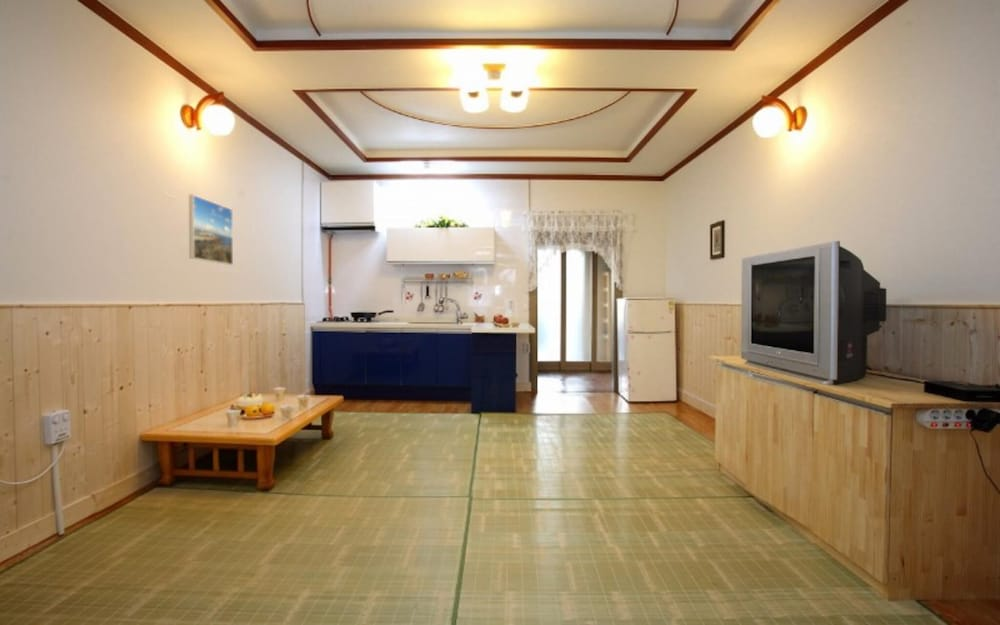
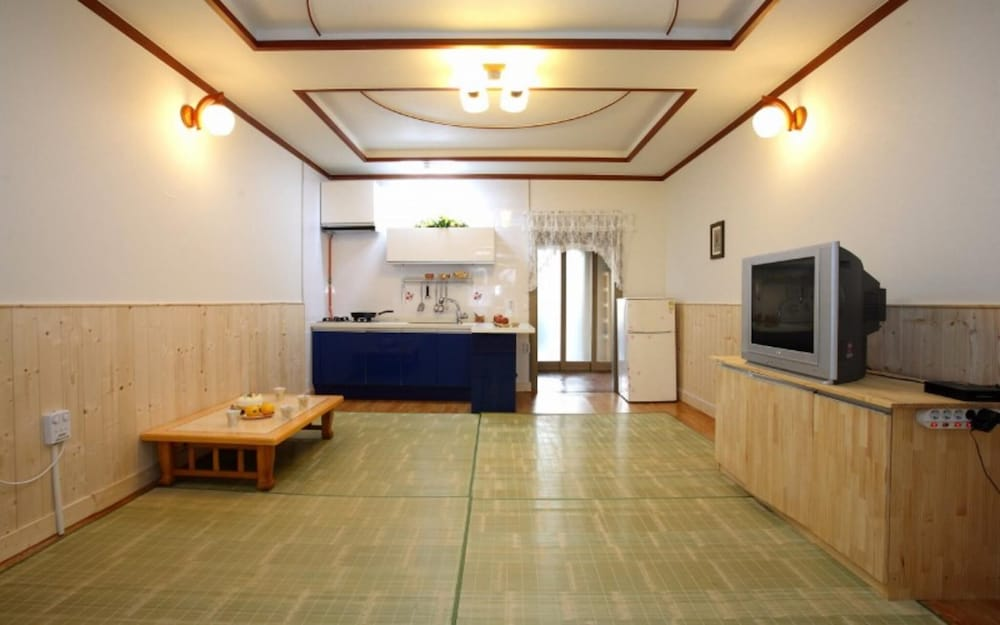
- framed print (212, 232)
